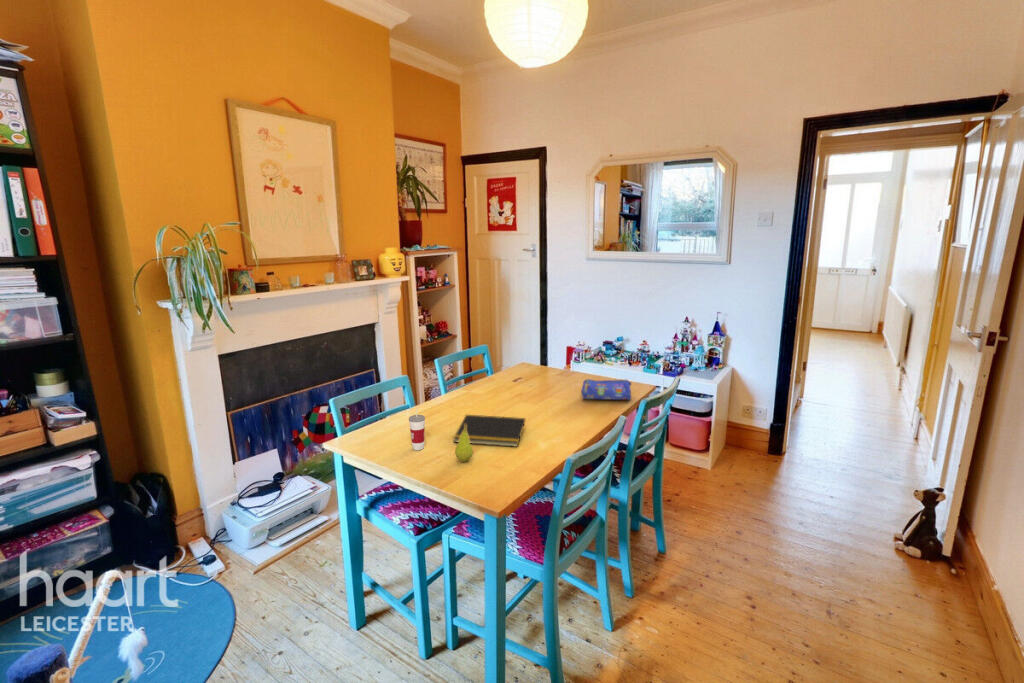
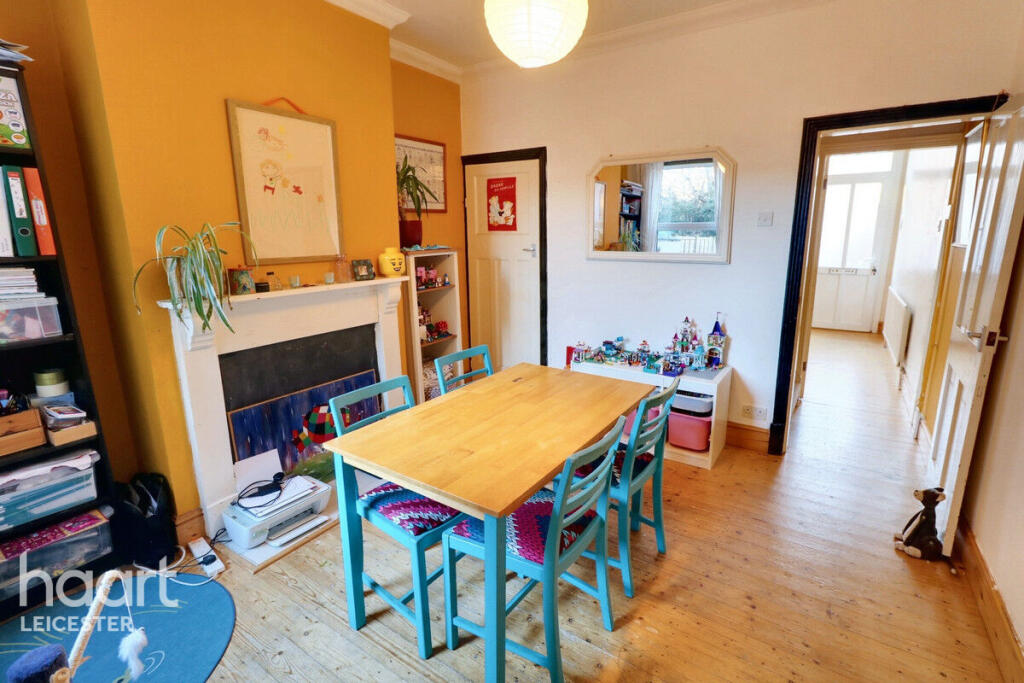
- notepad (490, 429)
- fruit (463, 443)
- pencil case (606, 389)
- cup (417, 427)
